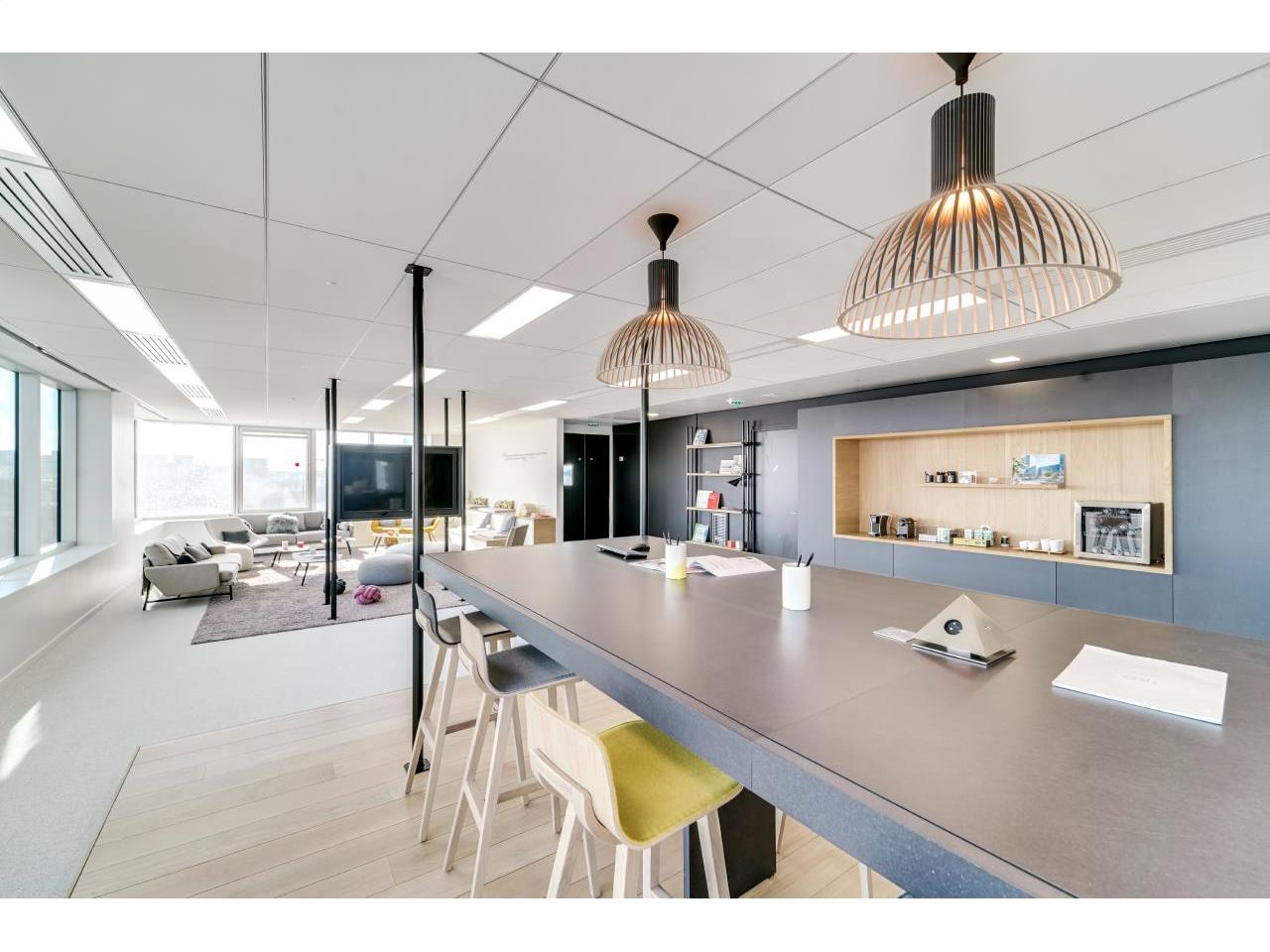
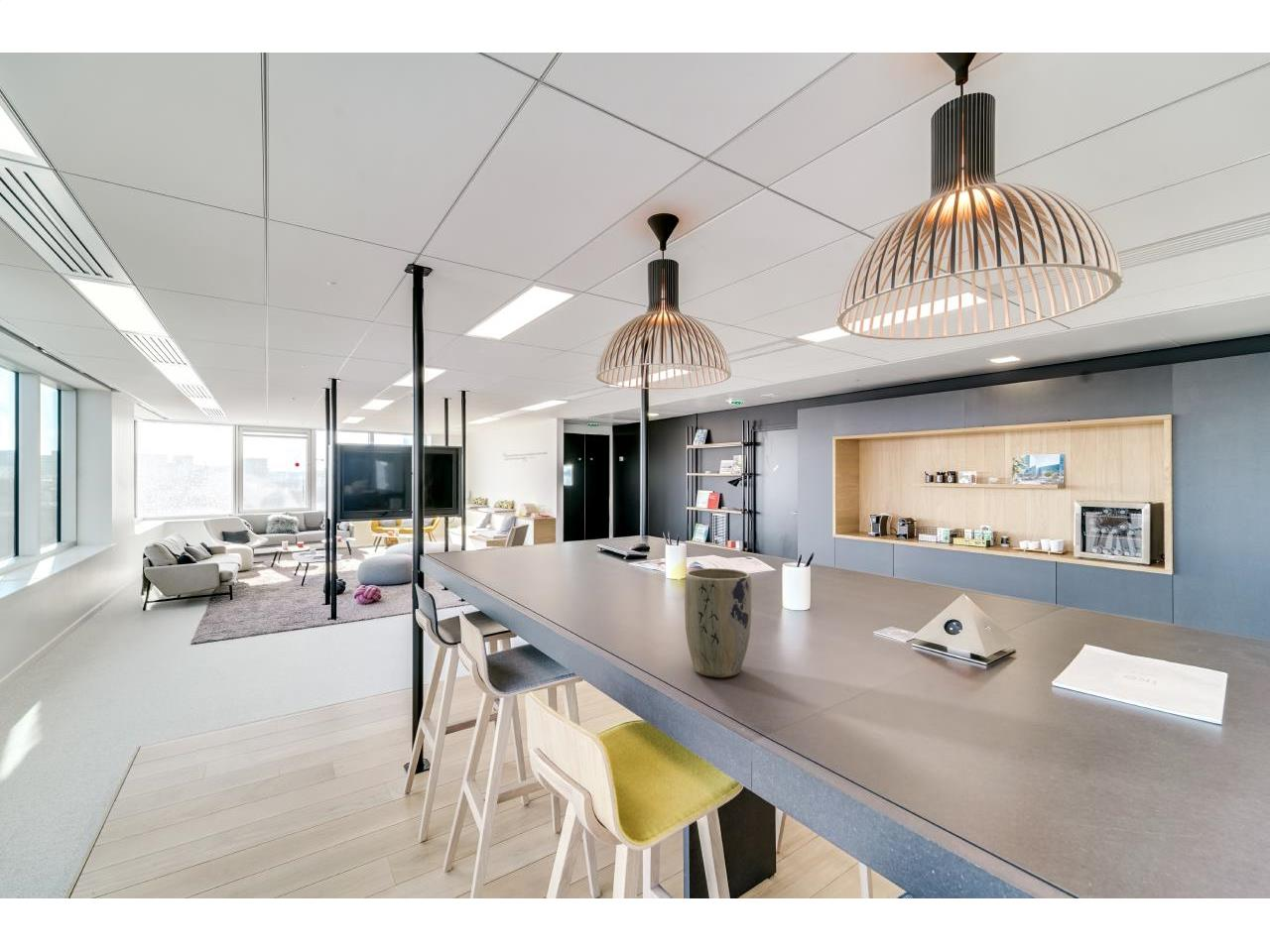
+ plant pot (717, 621)
